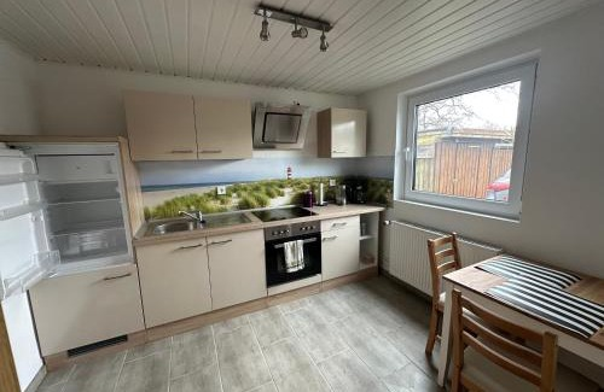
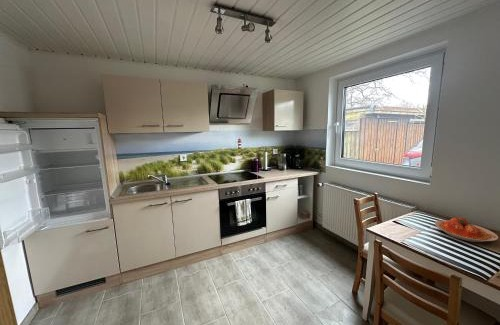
+ plate (464, 227)
